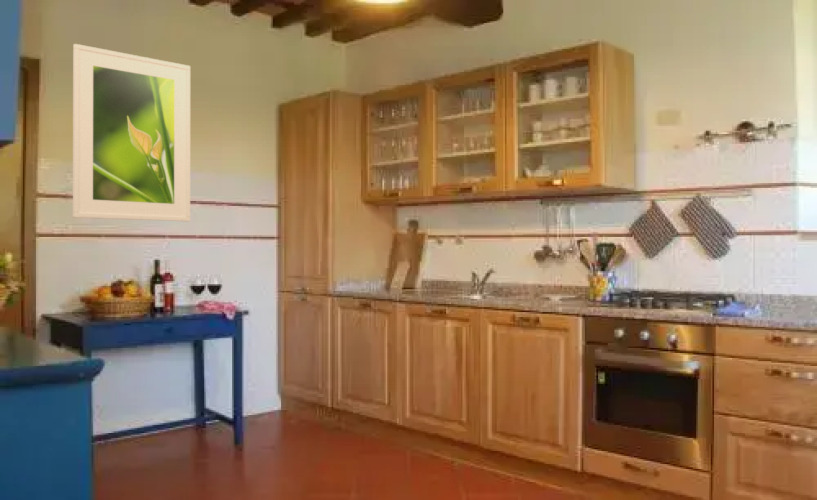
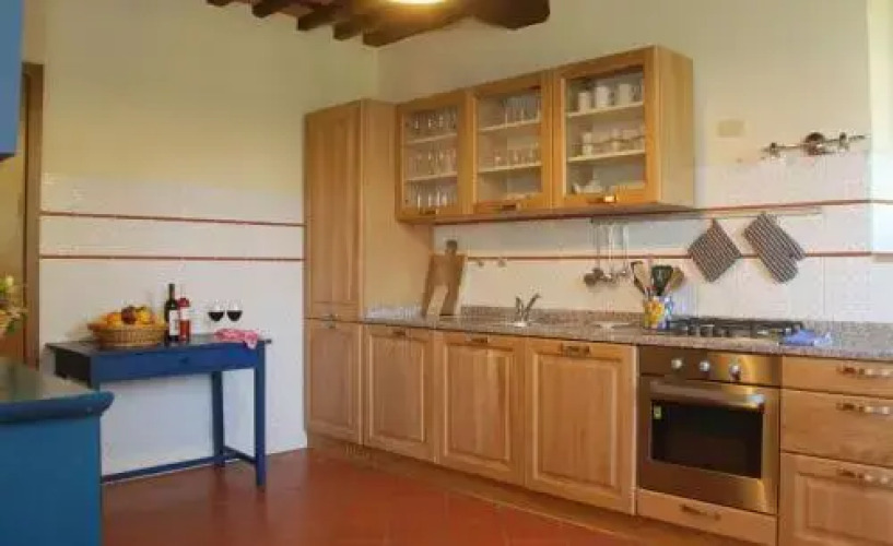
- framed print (134, 137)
